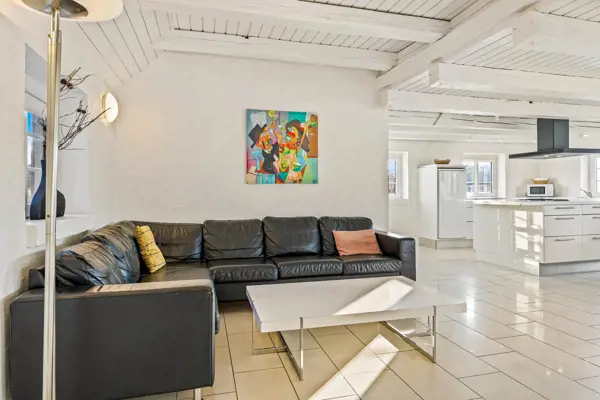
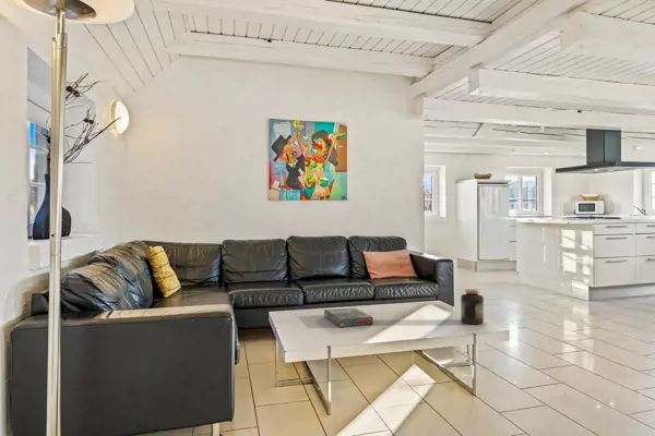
+ board game (347, 316)
+ jar (472, 305)
